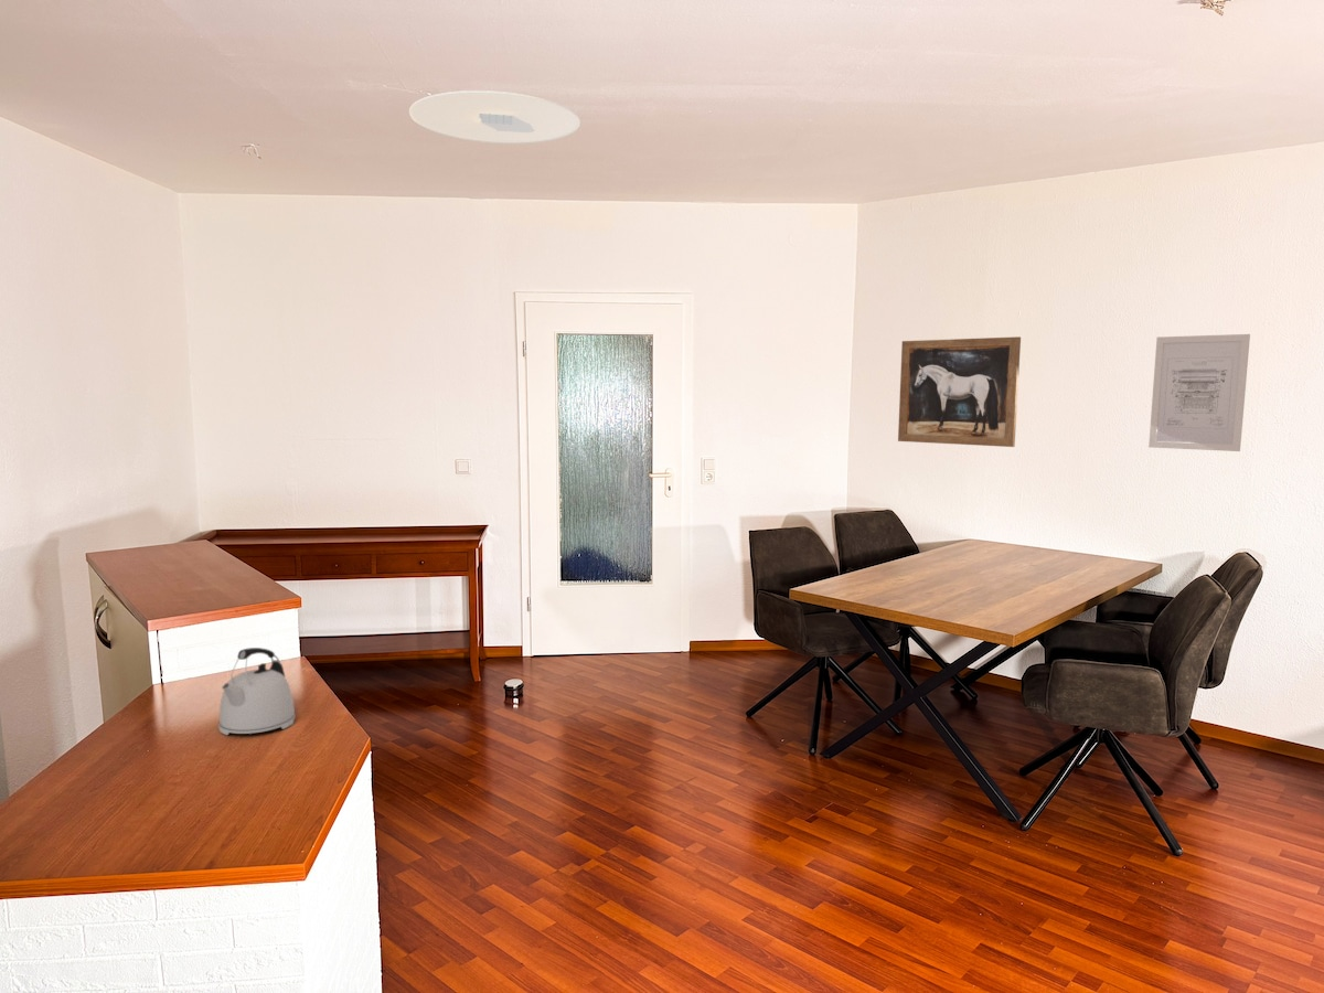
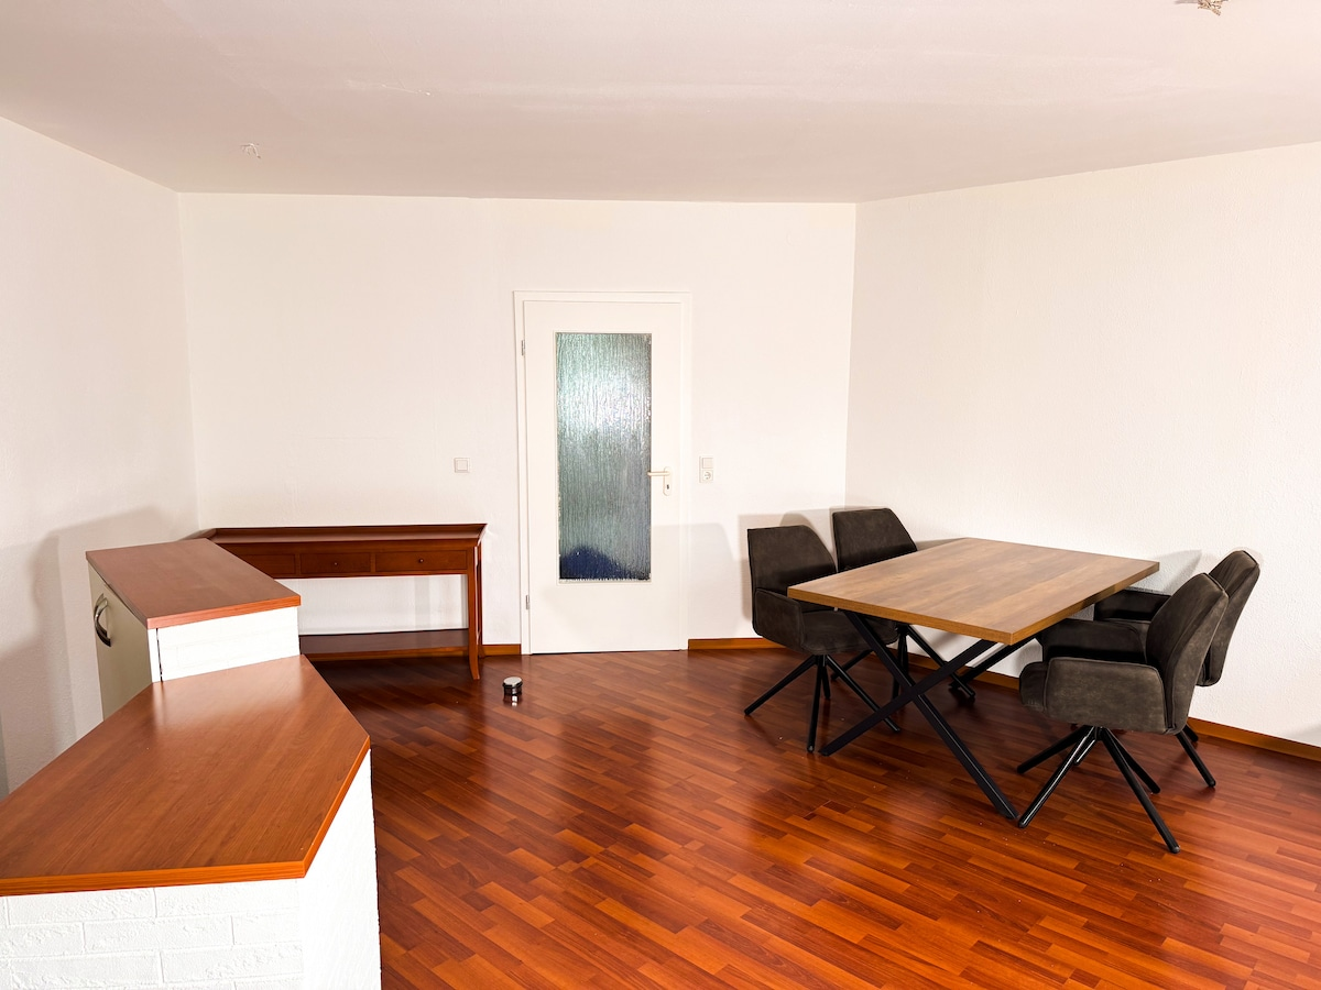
- kettle (254, 685)
- wall art (1197, 393)
- ceiling light (495, 110)
- wall art (955, 392)
